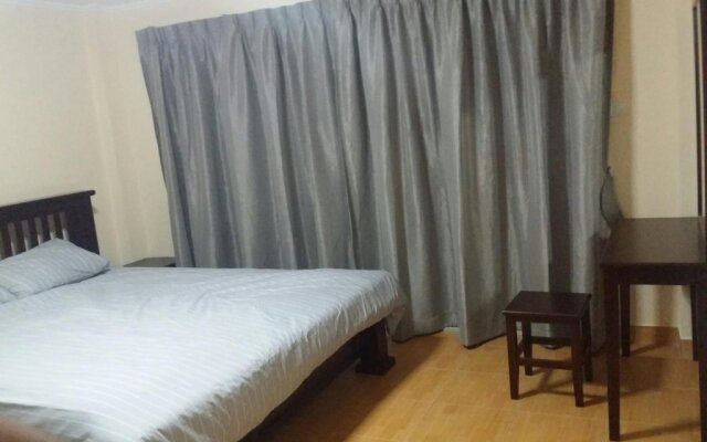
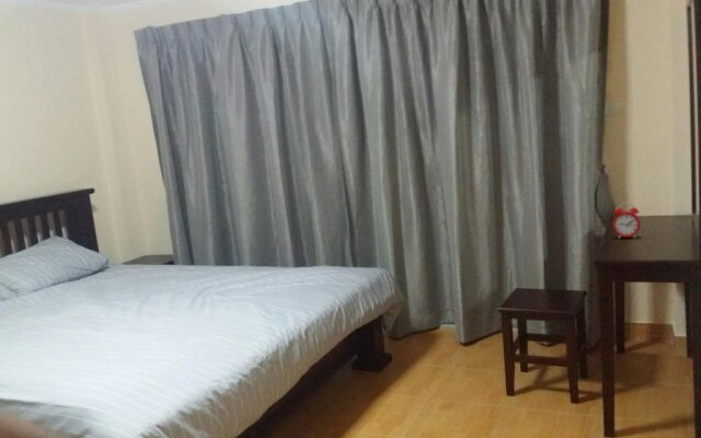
+ alarm clock (627, 219)
